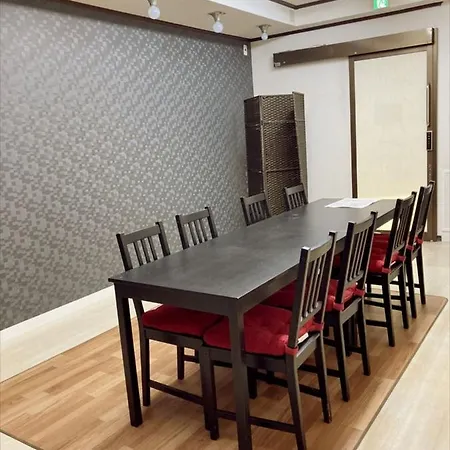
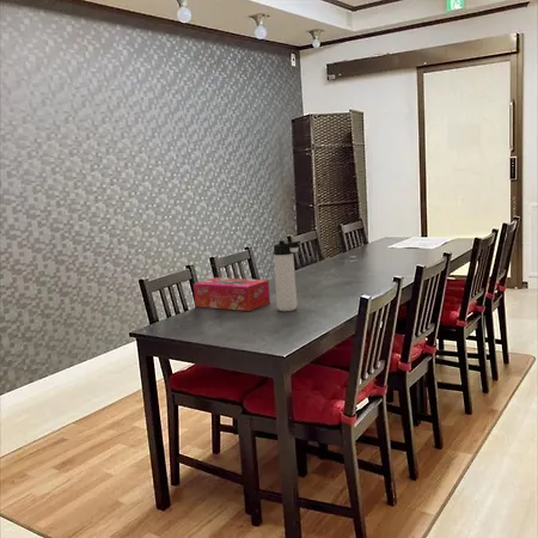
+ tissue box (231, 293)
+ thermos bottle (288, 275)
